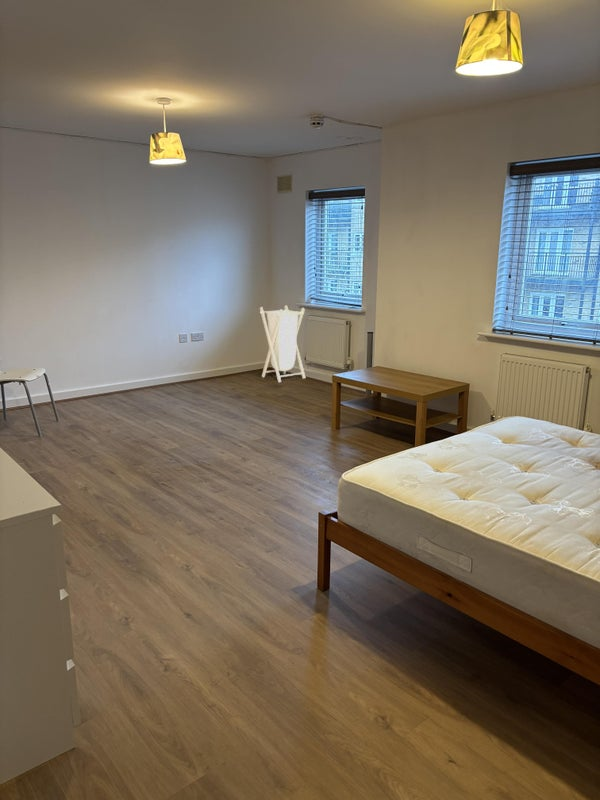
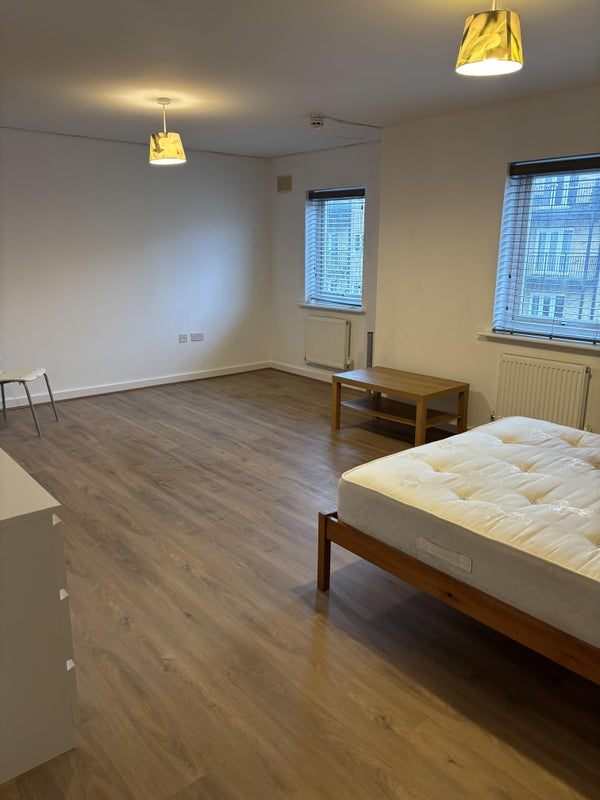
- laundry hamper (282, 343)
